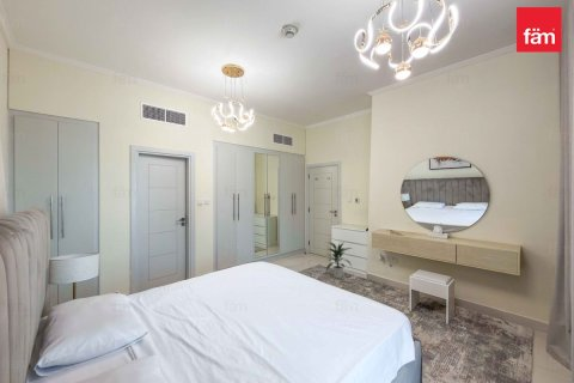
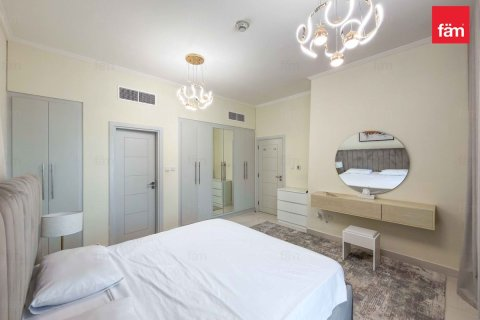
- indoor plant (336, 257)
